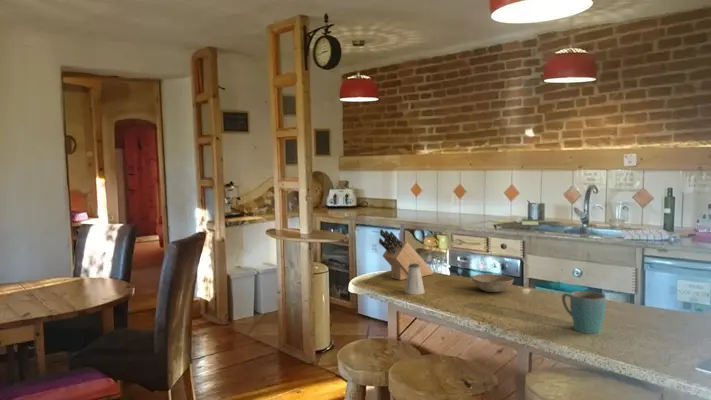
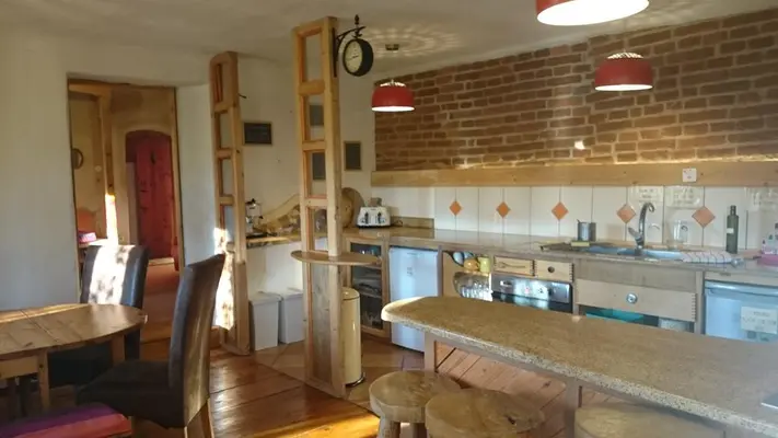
- knife block (405, 252)
- mug (581, 310)
- saltshaker (414, 278)
- bowl (492, 283)
